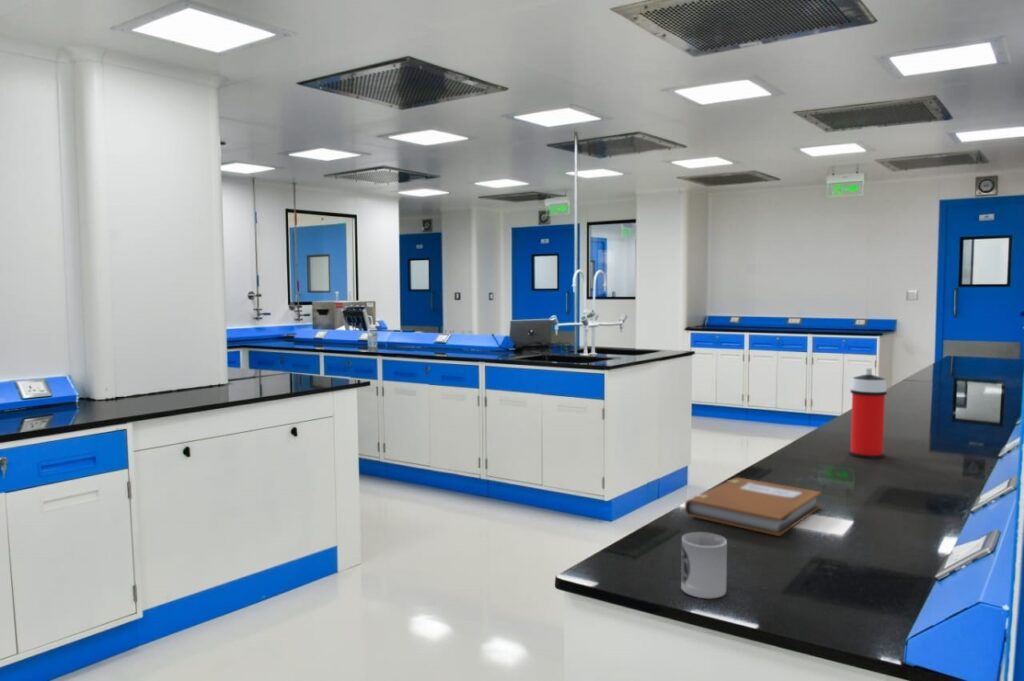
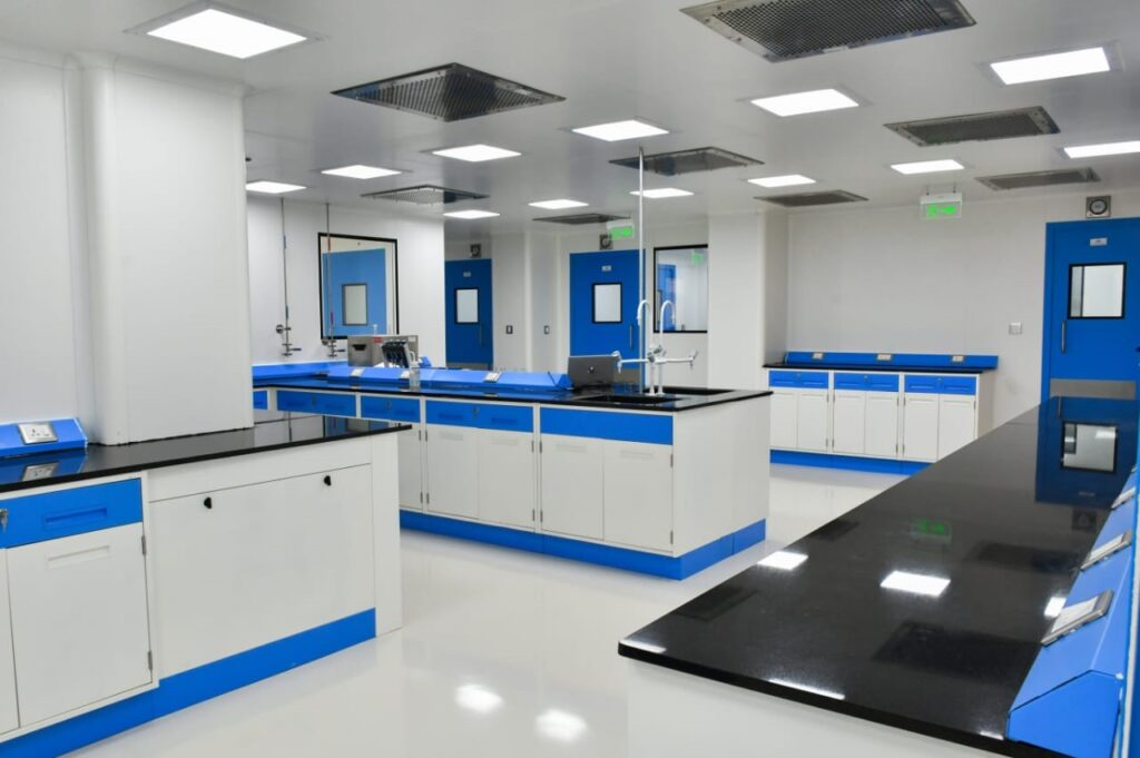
- cup (702, 560)
- spray can (867, 411)
- notebook (754, 502)
